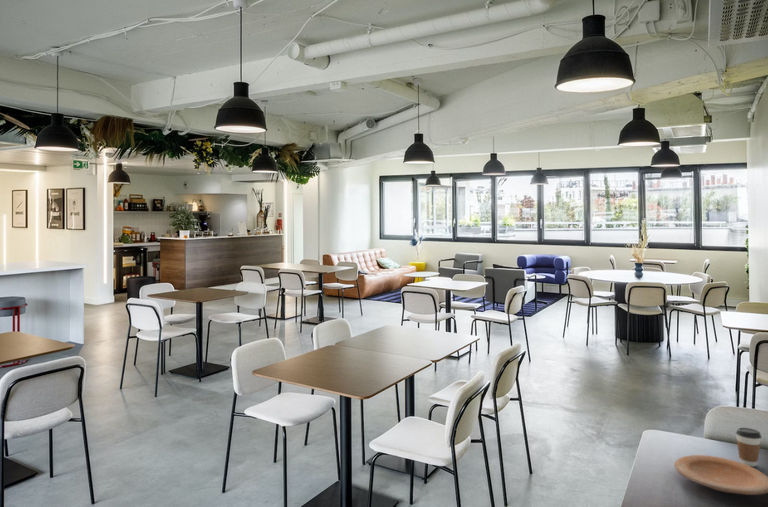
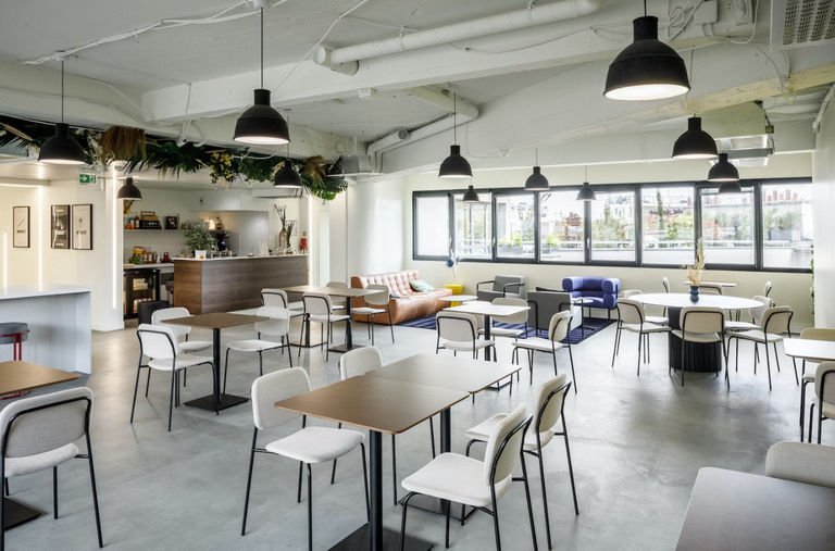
- plate (721, 478)
- coffee cup (748, 446)
